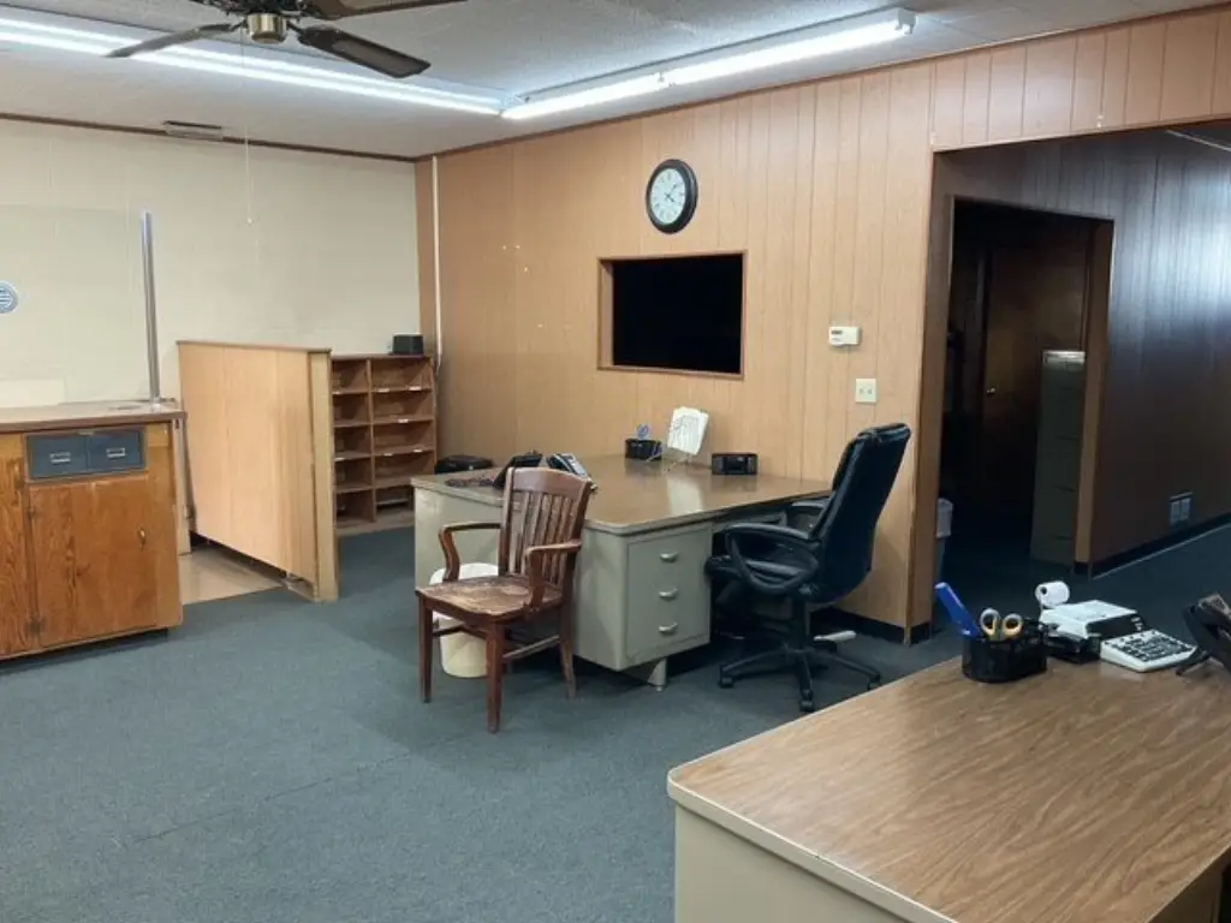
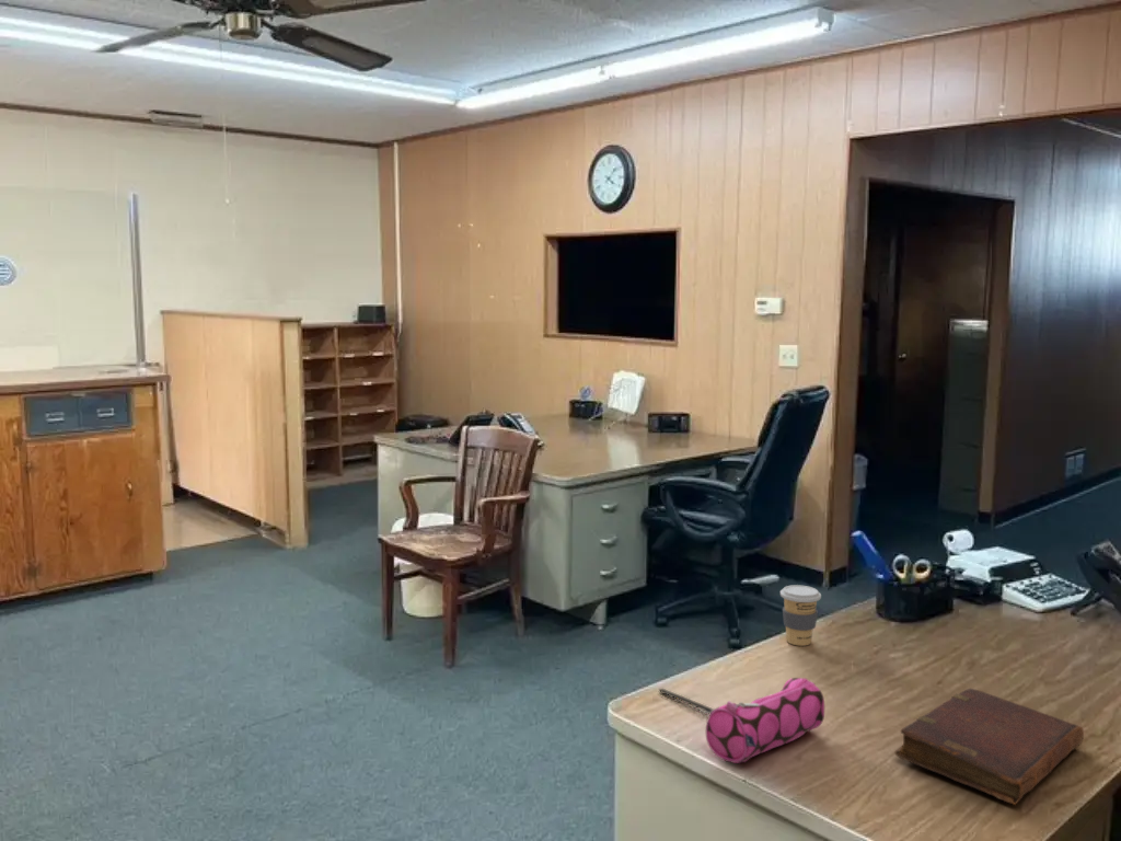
+ diary (990, 739)
+ pencil case (768, 715)
+ pen (685, 700)
+ coffee cup (799, 615)
